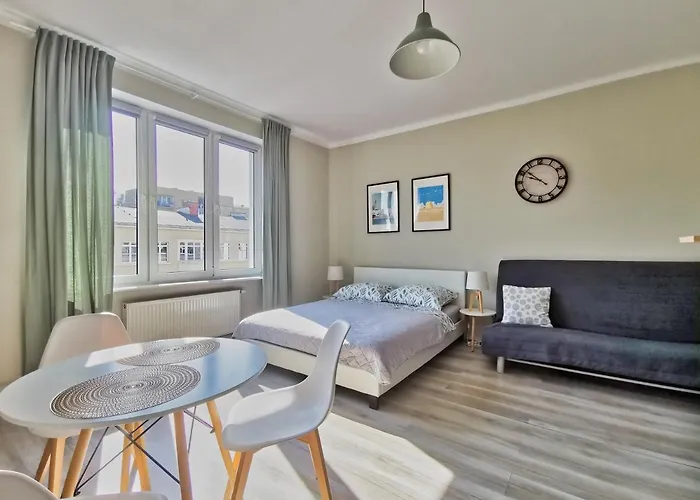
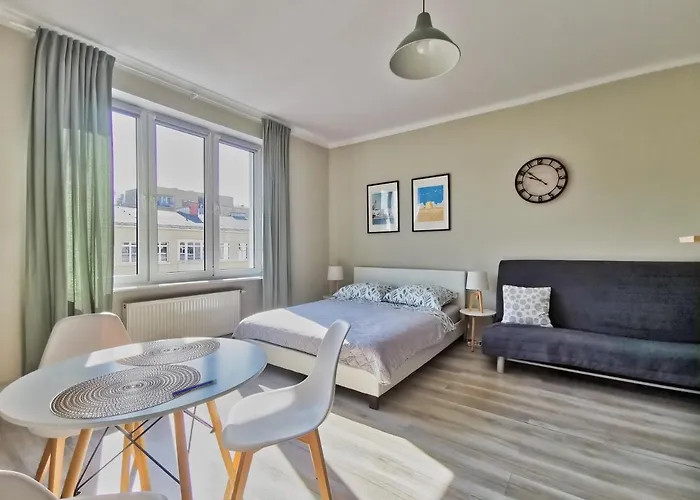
+ pen (195, 386)
